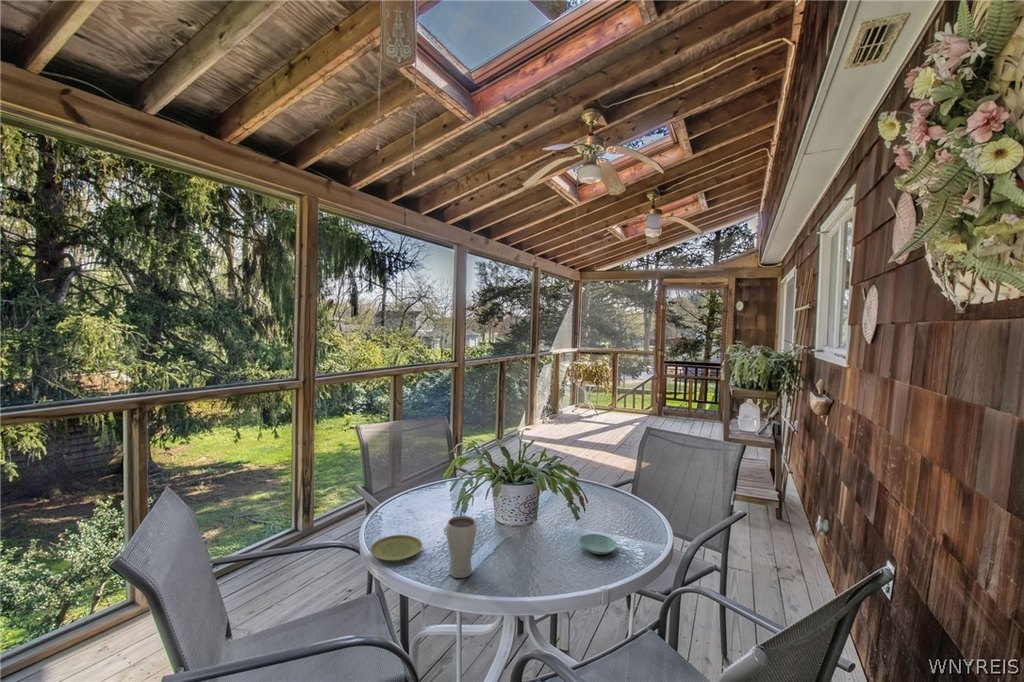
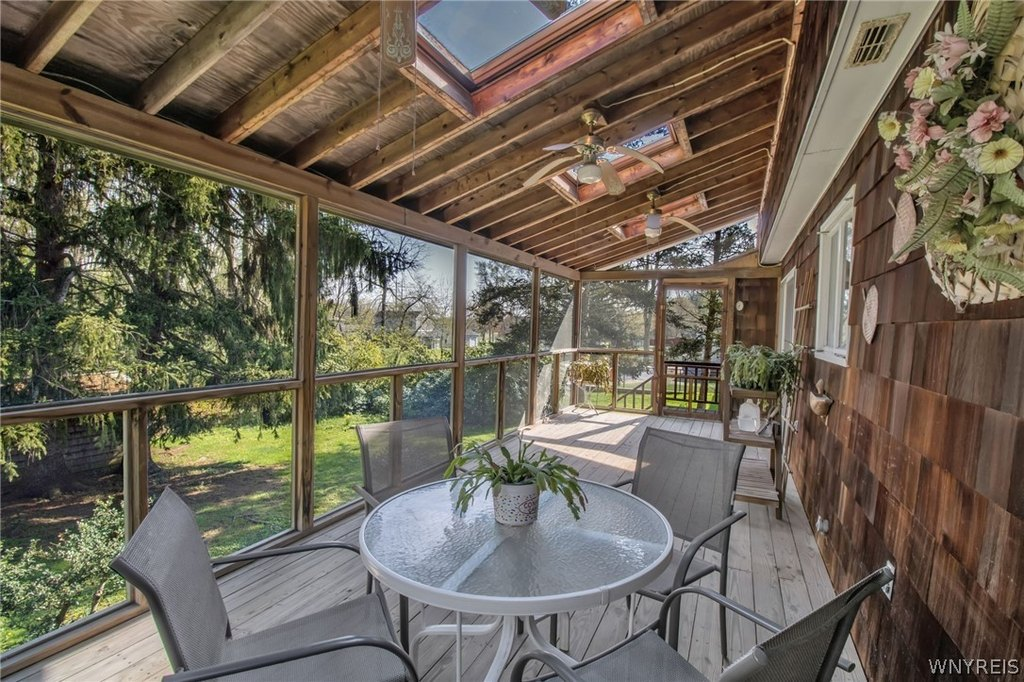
- drinking glass (461, 547)
- saucer (597, 545)
- plate (396, 549)
